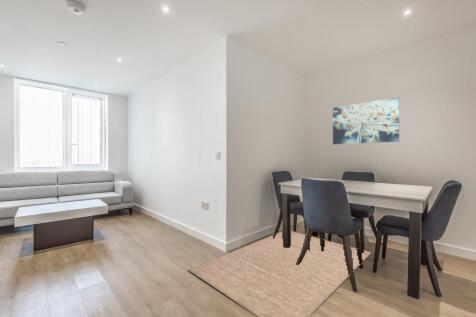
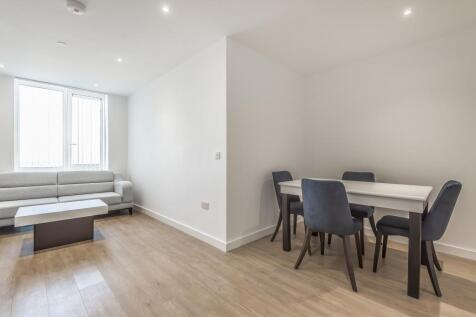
- rug (287, 260)
- wall art (362, 123)
